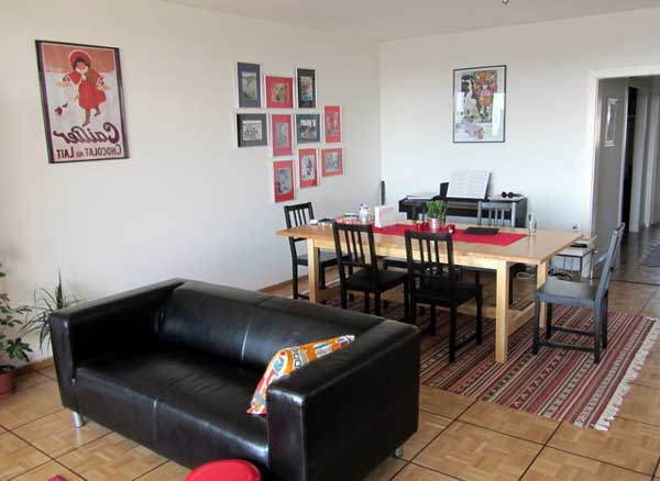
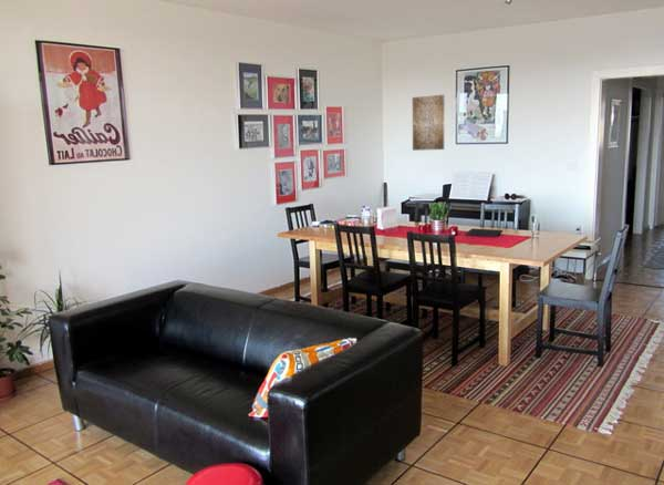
+ wall art (427, 123)
